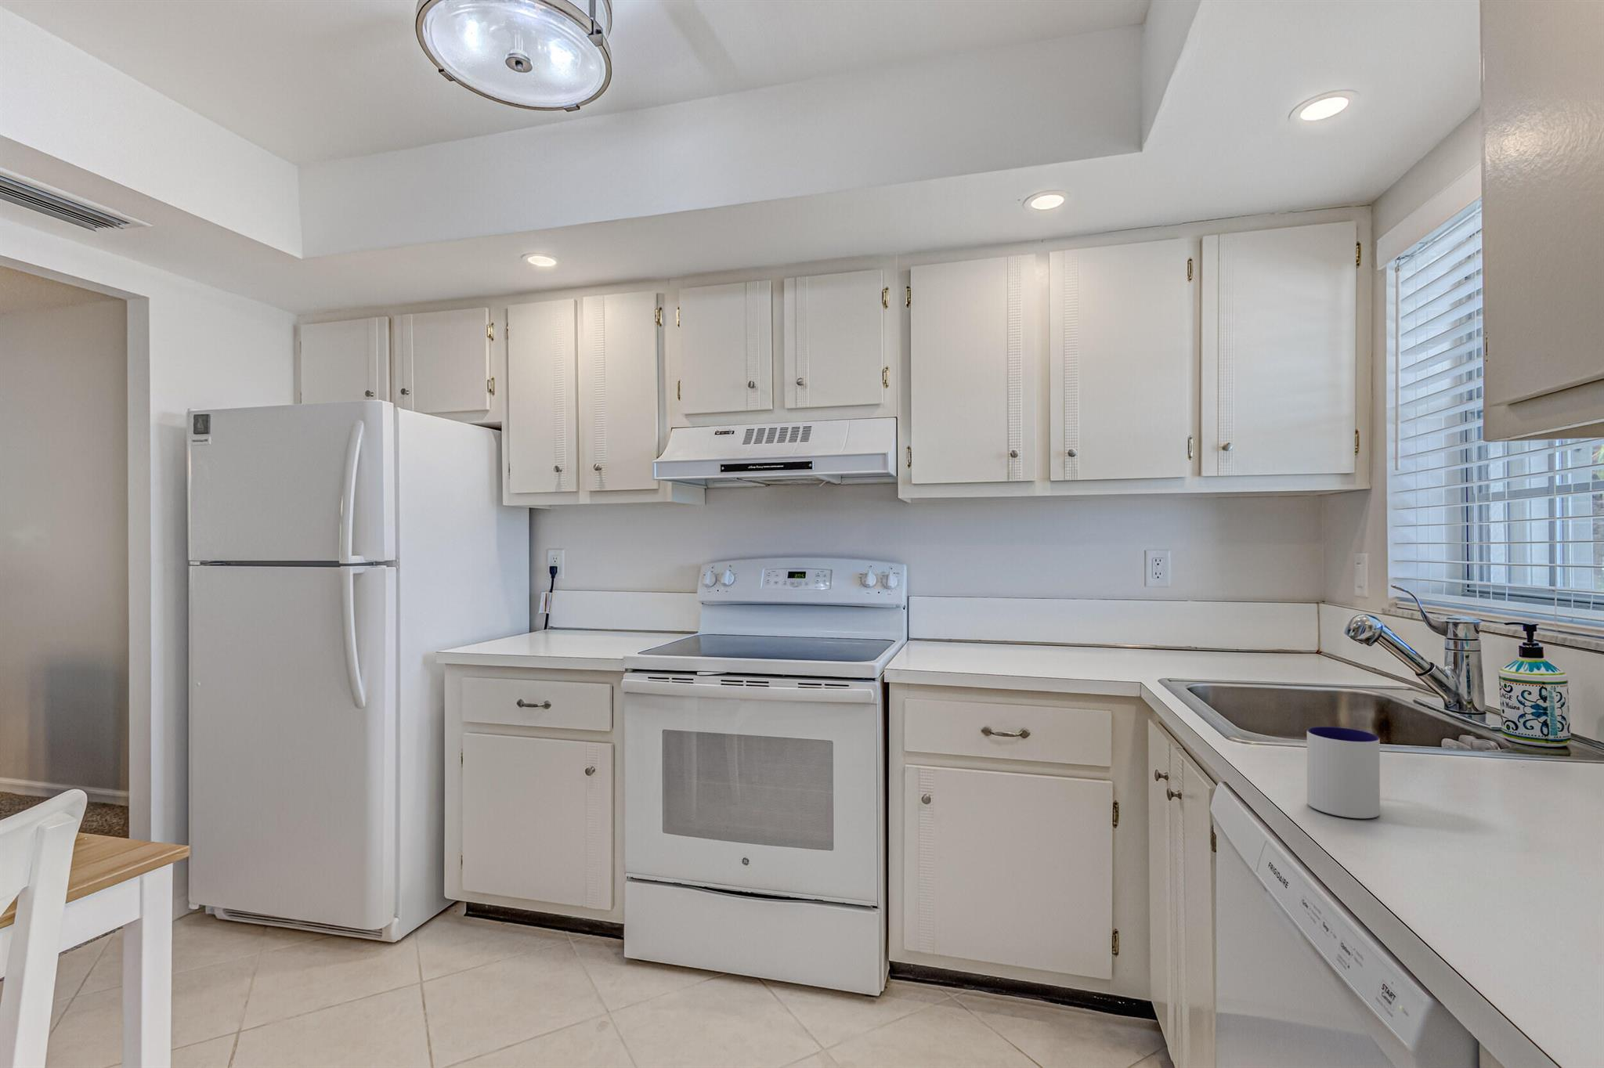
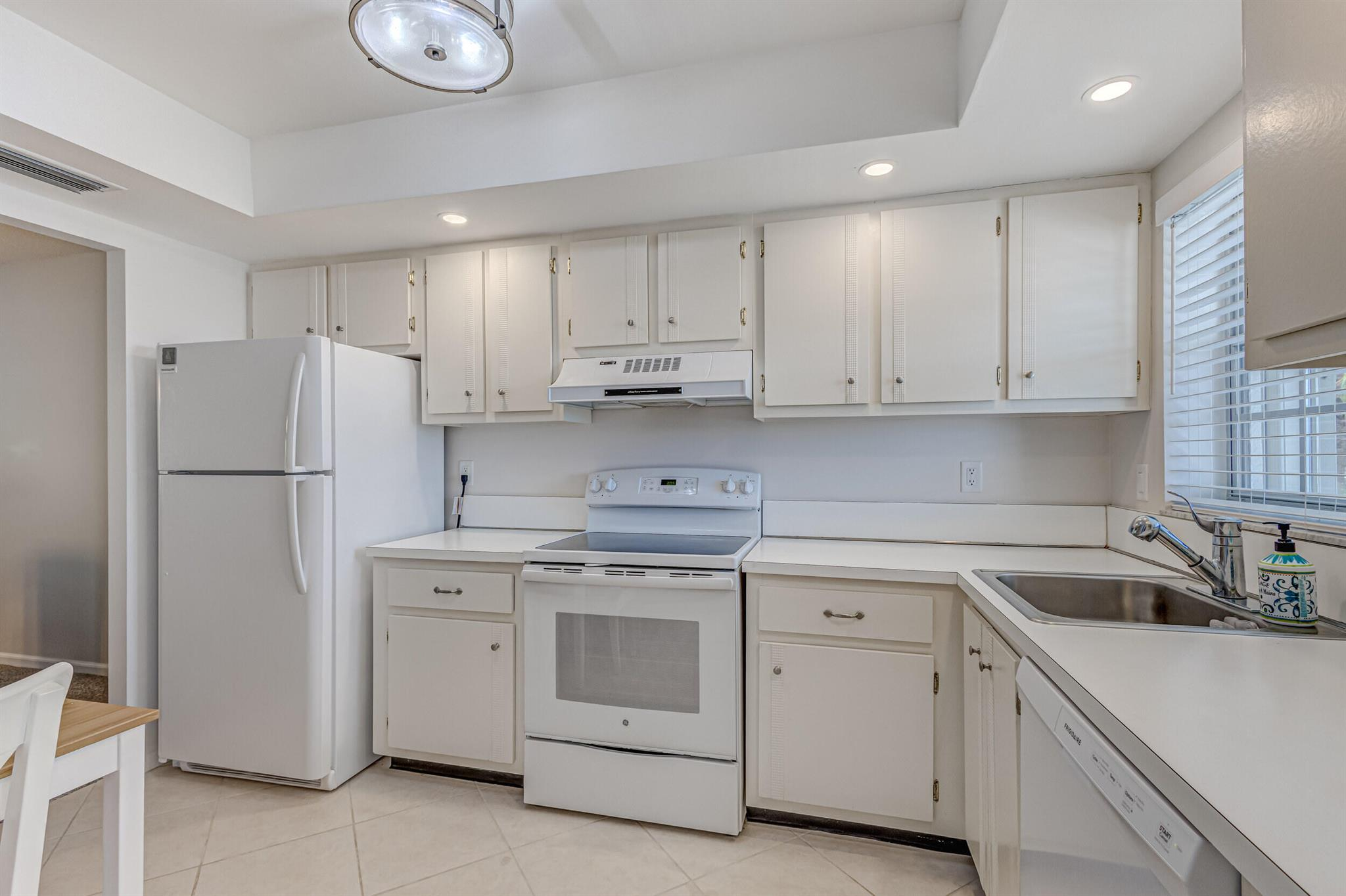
- mug (1342, 768)
